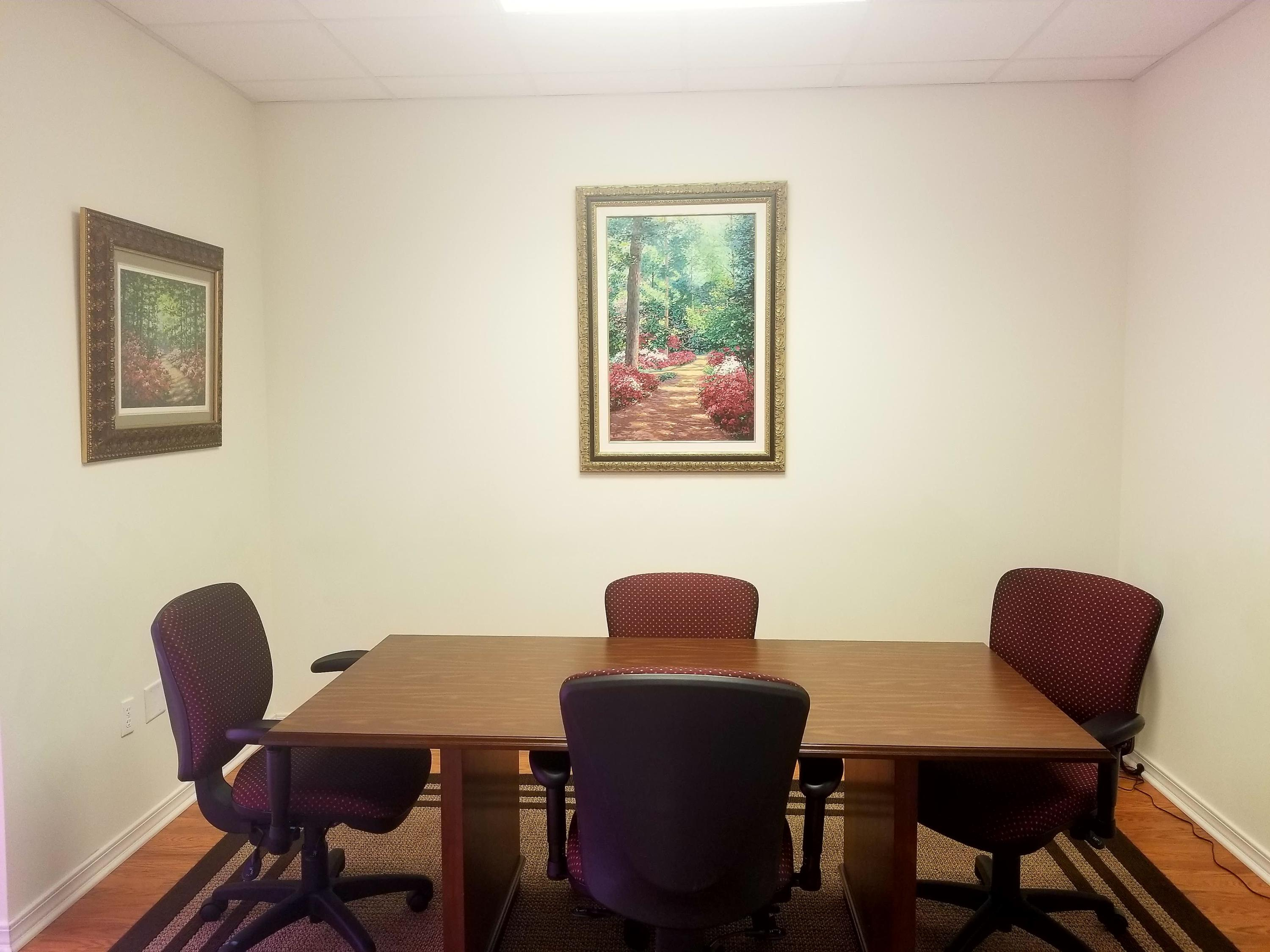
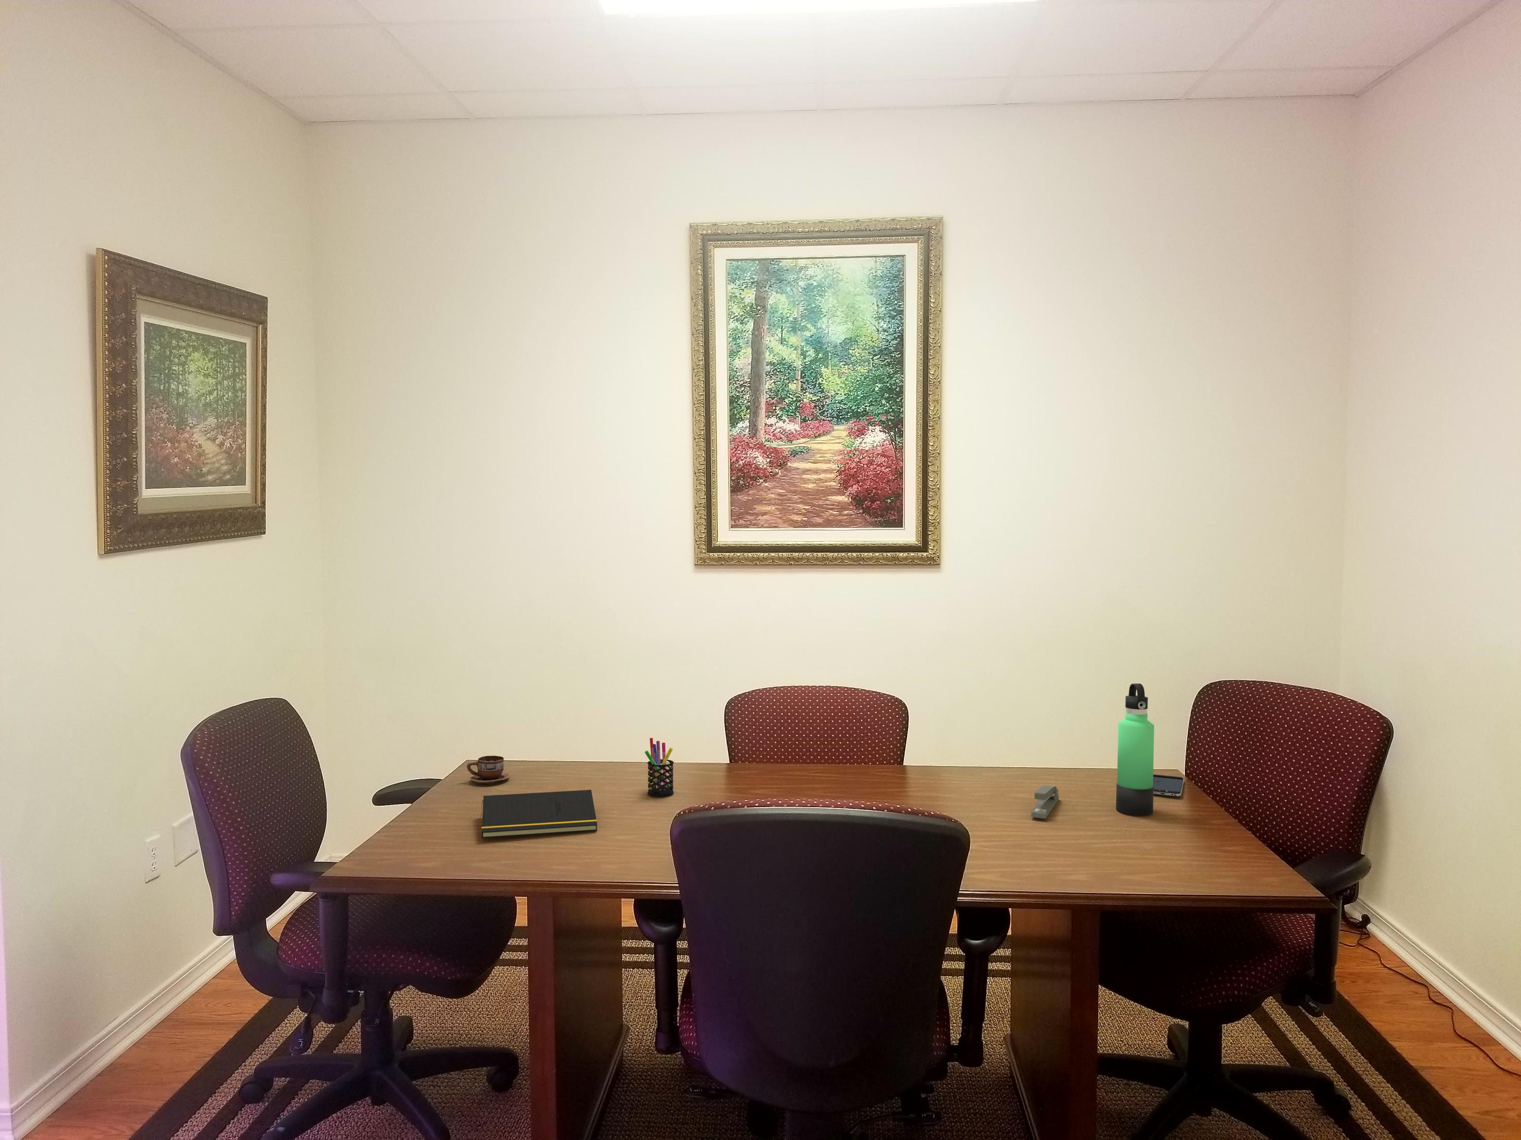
+ stapler (1044, 798)
+ thermos bottle (1135, 747)
+ smartphone (1164, 784)
+ notepad (539, 813)
+ pen holder (658, 766)
+ cup (489, 769)
